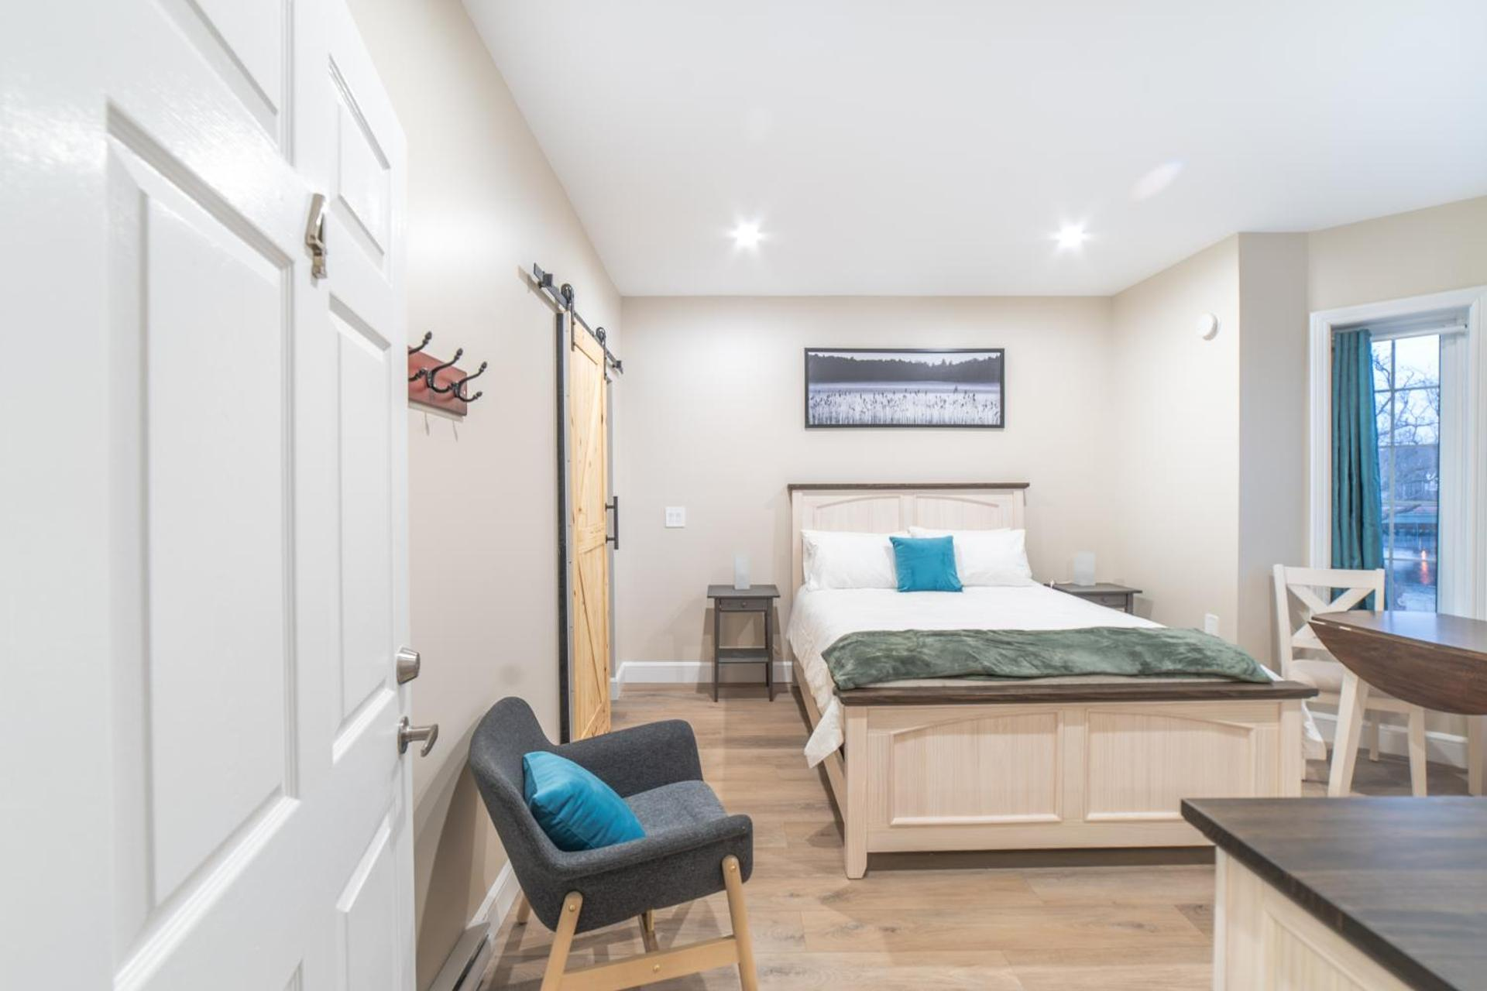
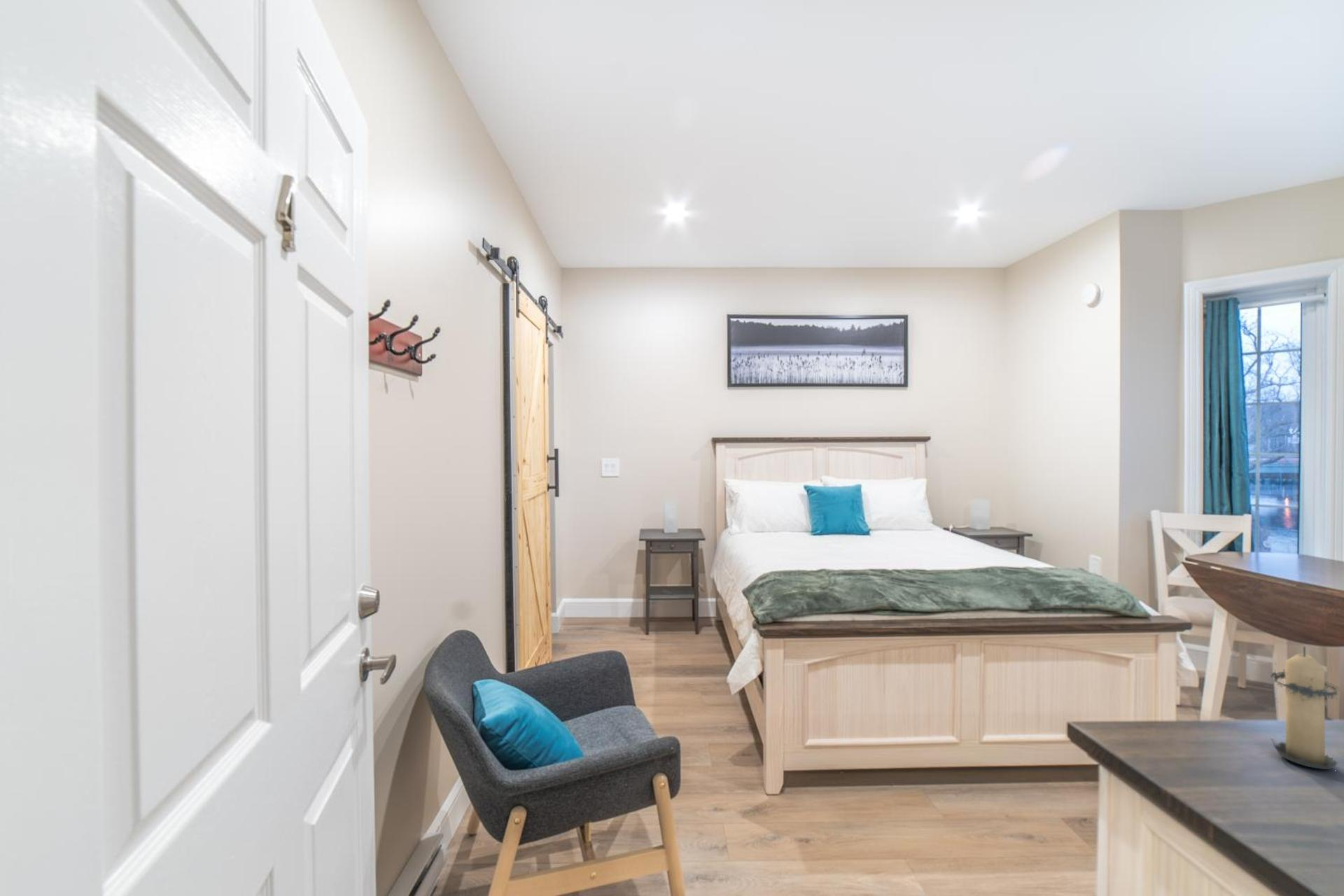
+ candle (1304, 704)
